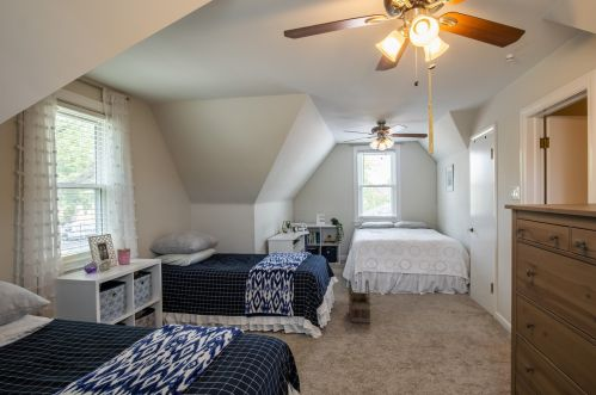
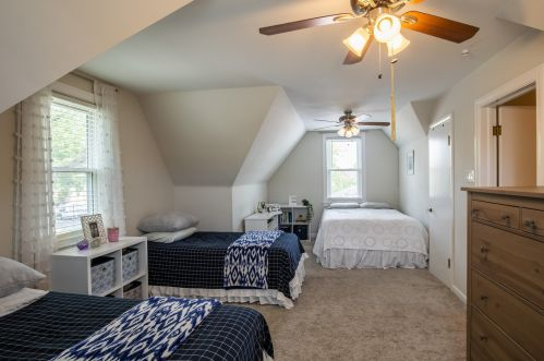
- basket (358, 297)
